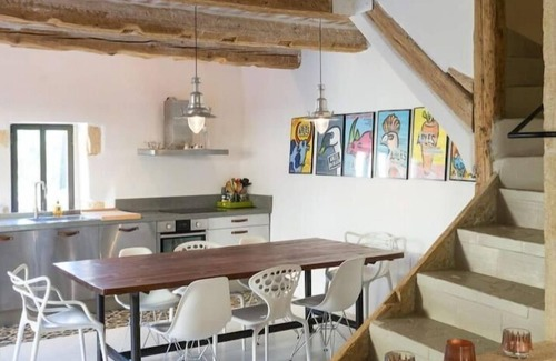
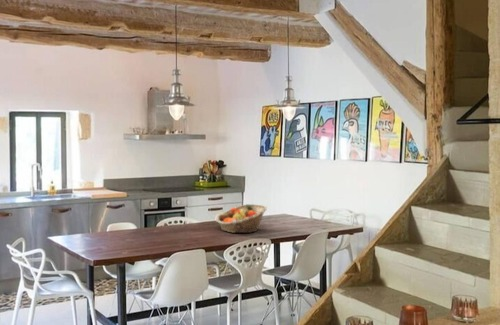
+ fruit basket (241, 218)
